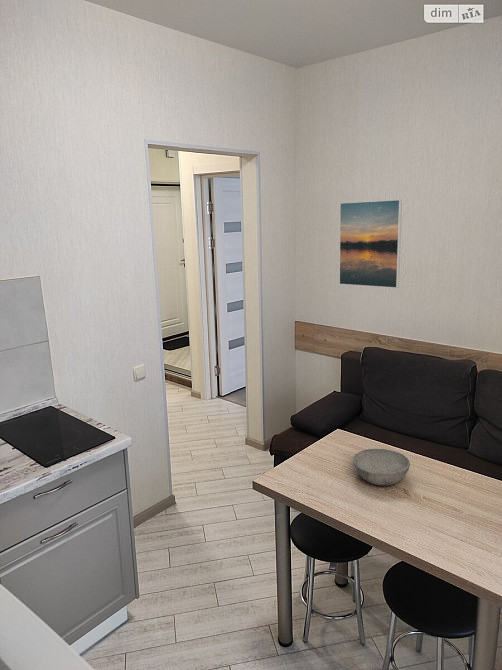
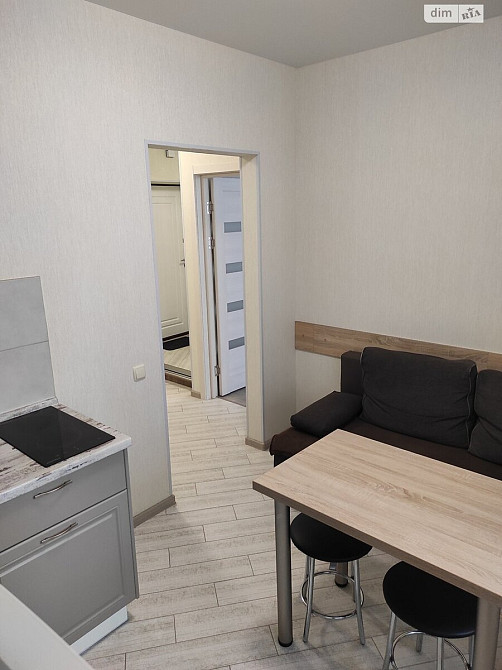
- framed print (368, 244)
- bowl (380, 469)
